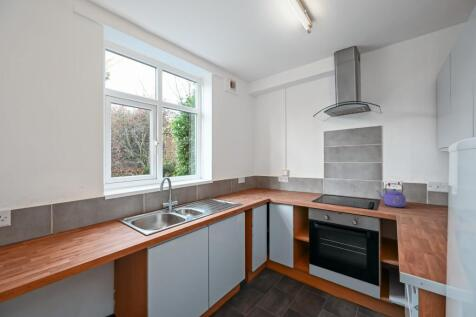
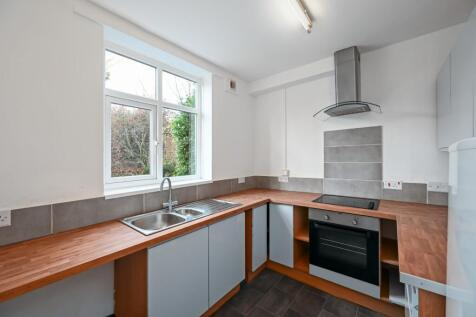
- kettle (390, 194)
